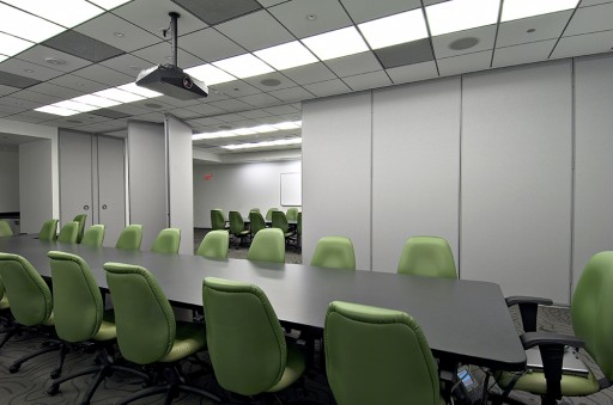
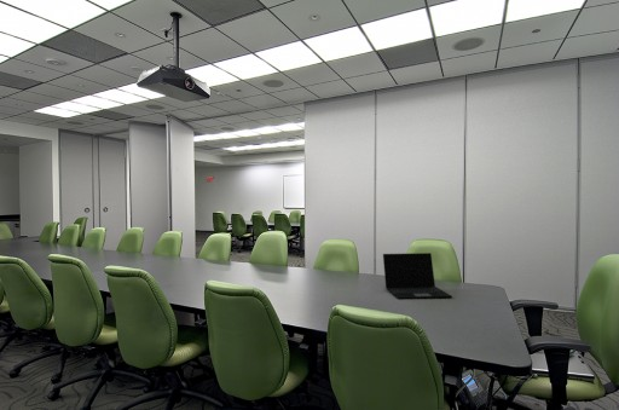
+ laptop (415, 275)
